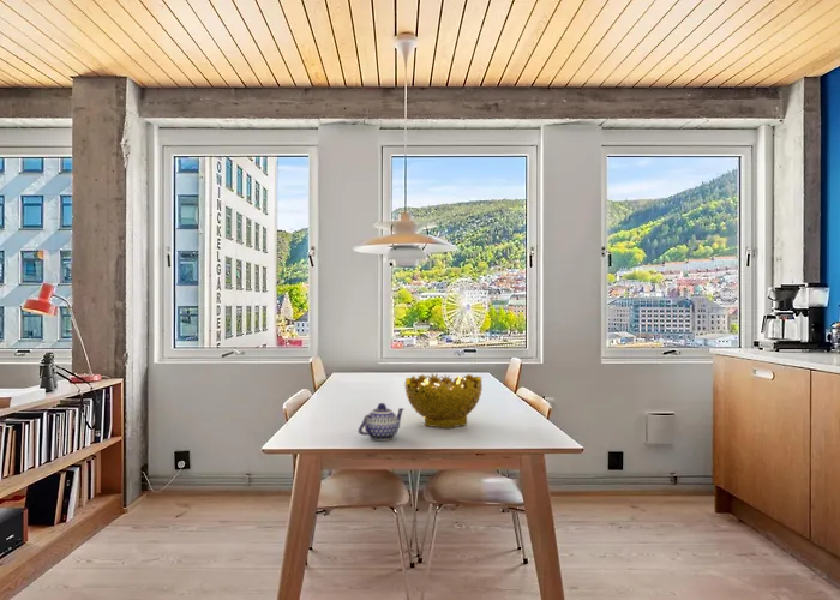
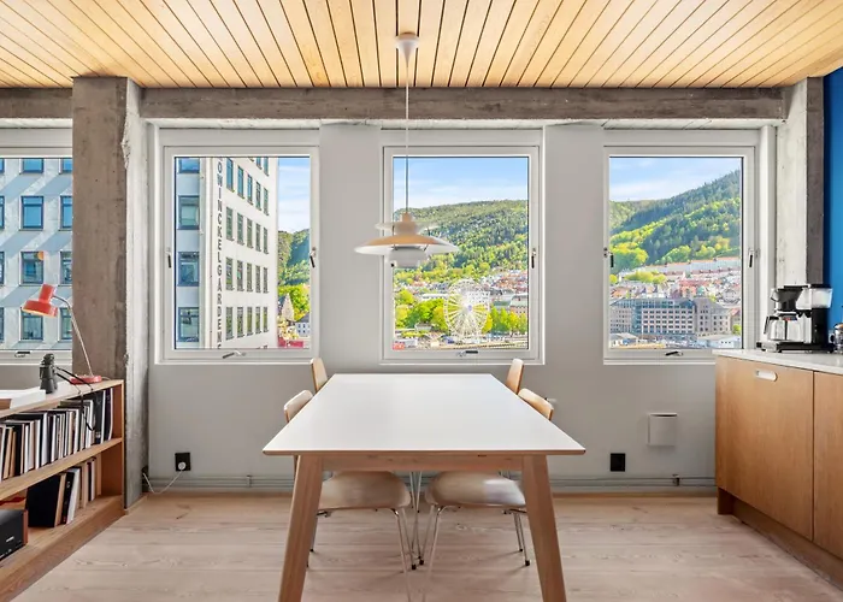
- teapot (382, 420)
- decorative bowl (443, 398)
